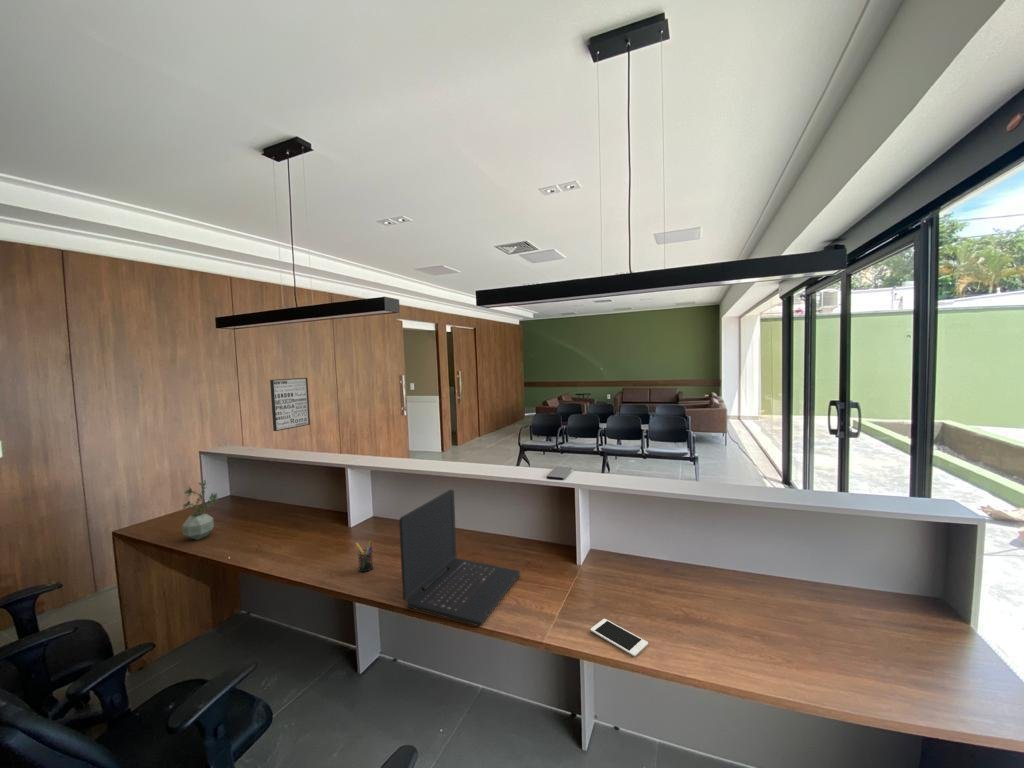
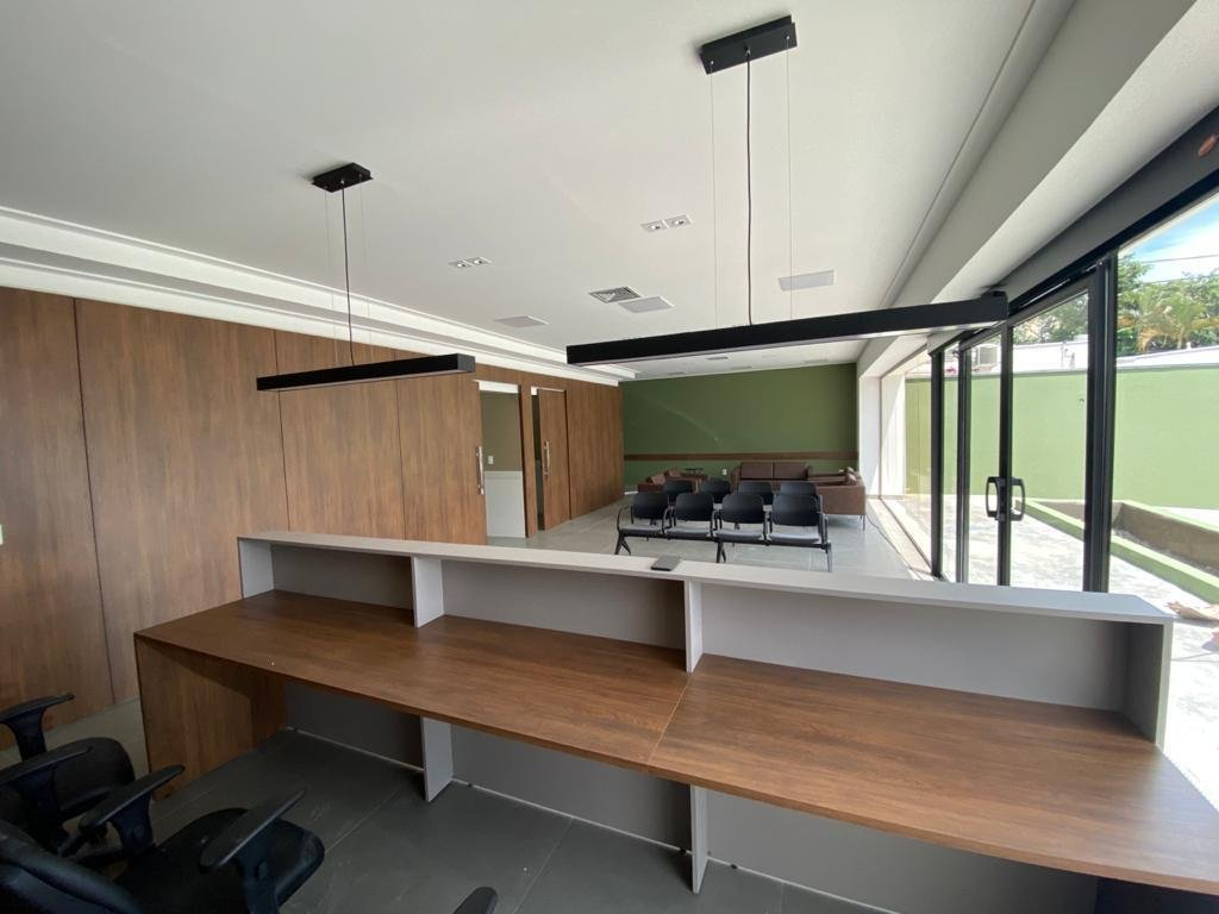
- wall art (291, 403)
- cell phone (618, 636)
- pen holder (366, 553)
- laptop (455, 548)
- potted plant (201, 508)
